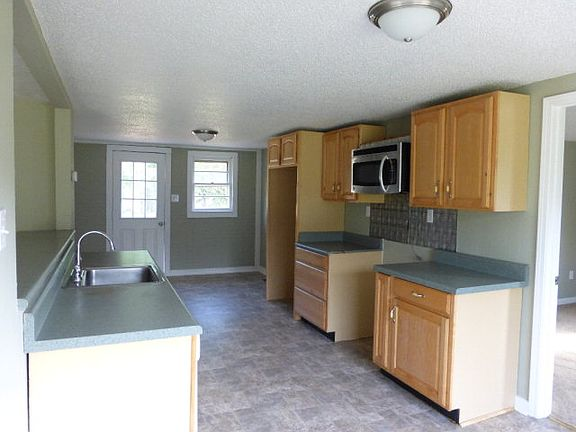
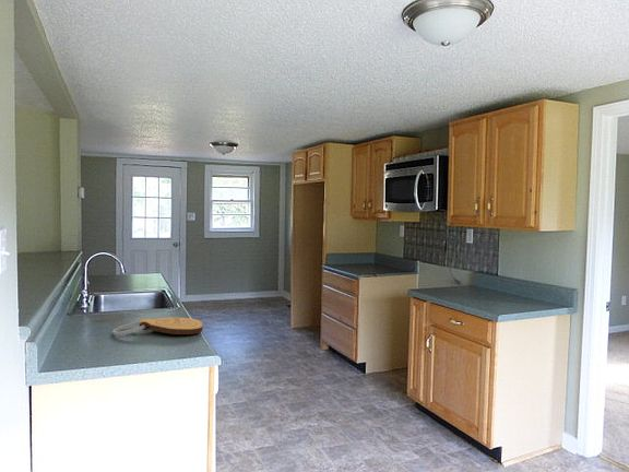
+ key chain (158, 324)
